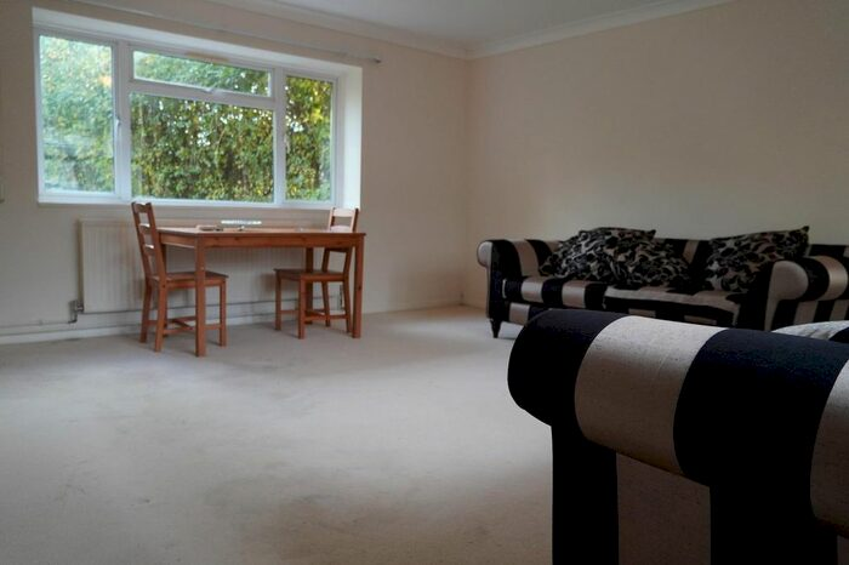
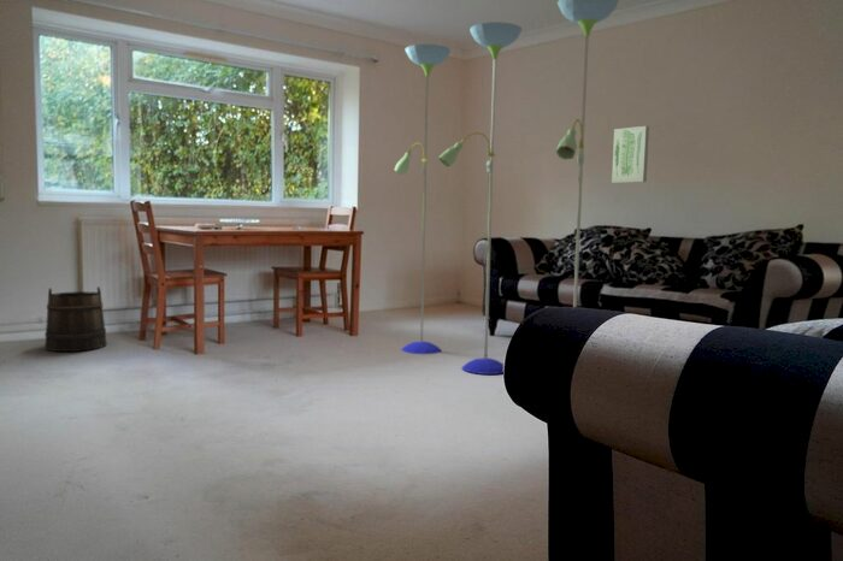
+ floor lamp (488, 202)
+ bucket (75, 317)
+ wall art (630, 154)
